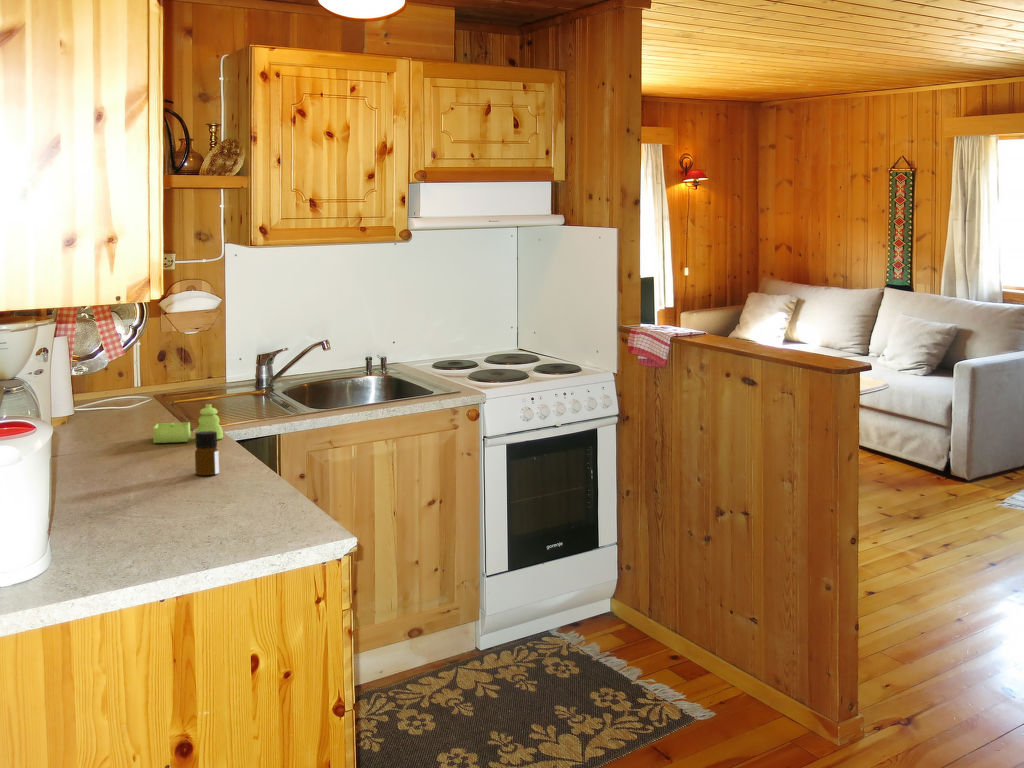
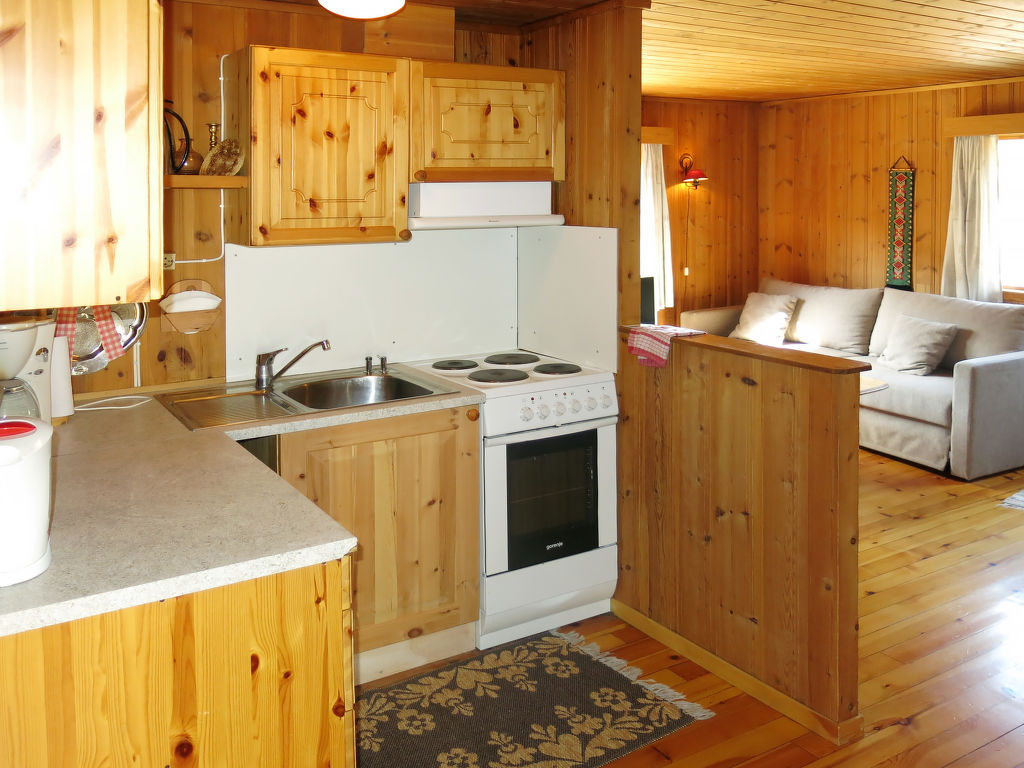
- soap dispenser (188, 423)
- bottle (206, 453)
